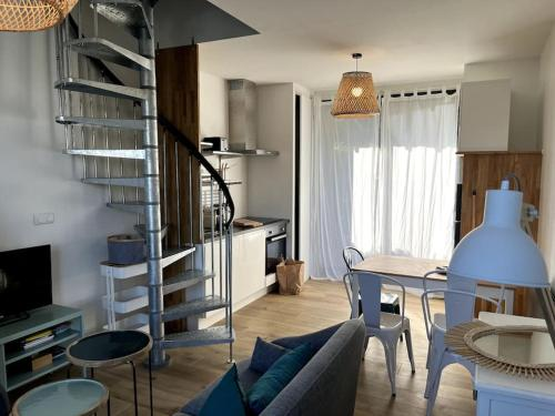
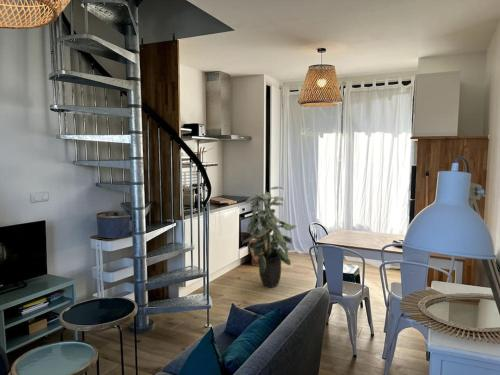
+ indoor plant (270, 237)
